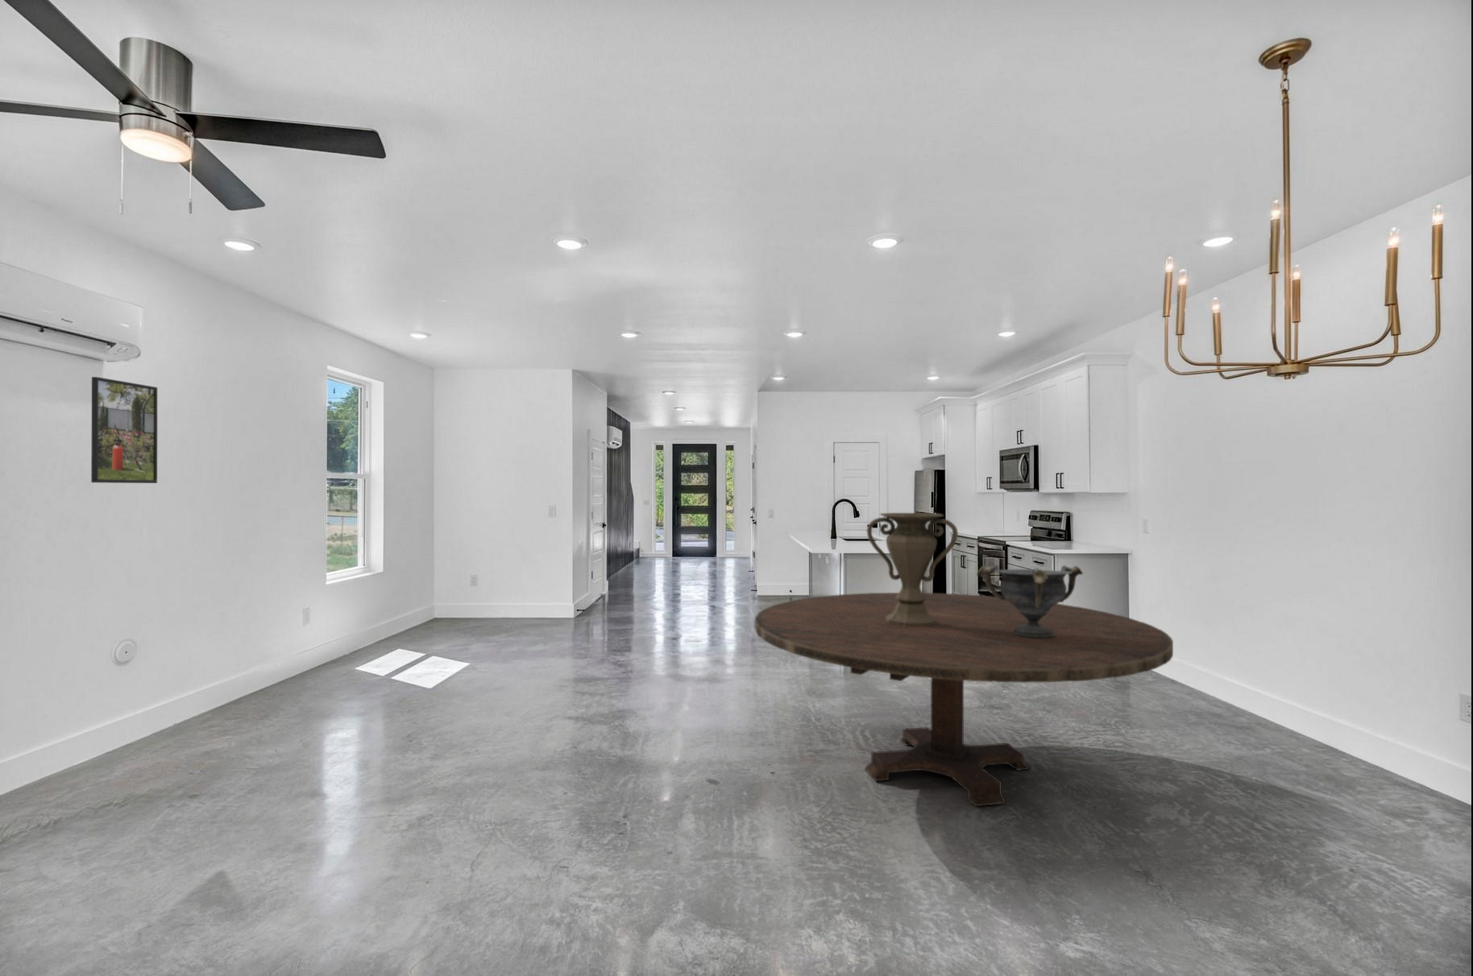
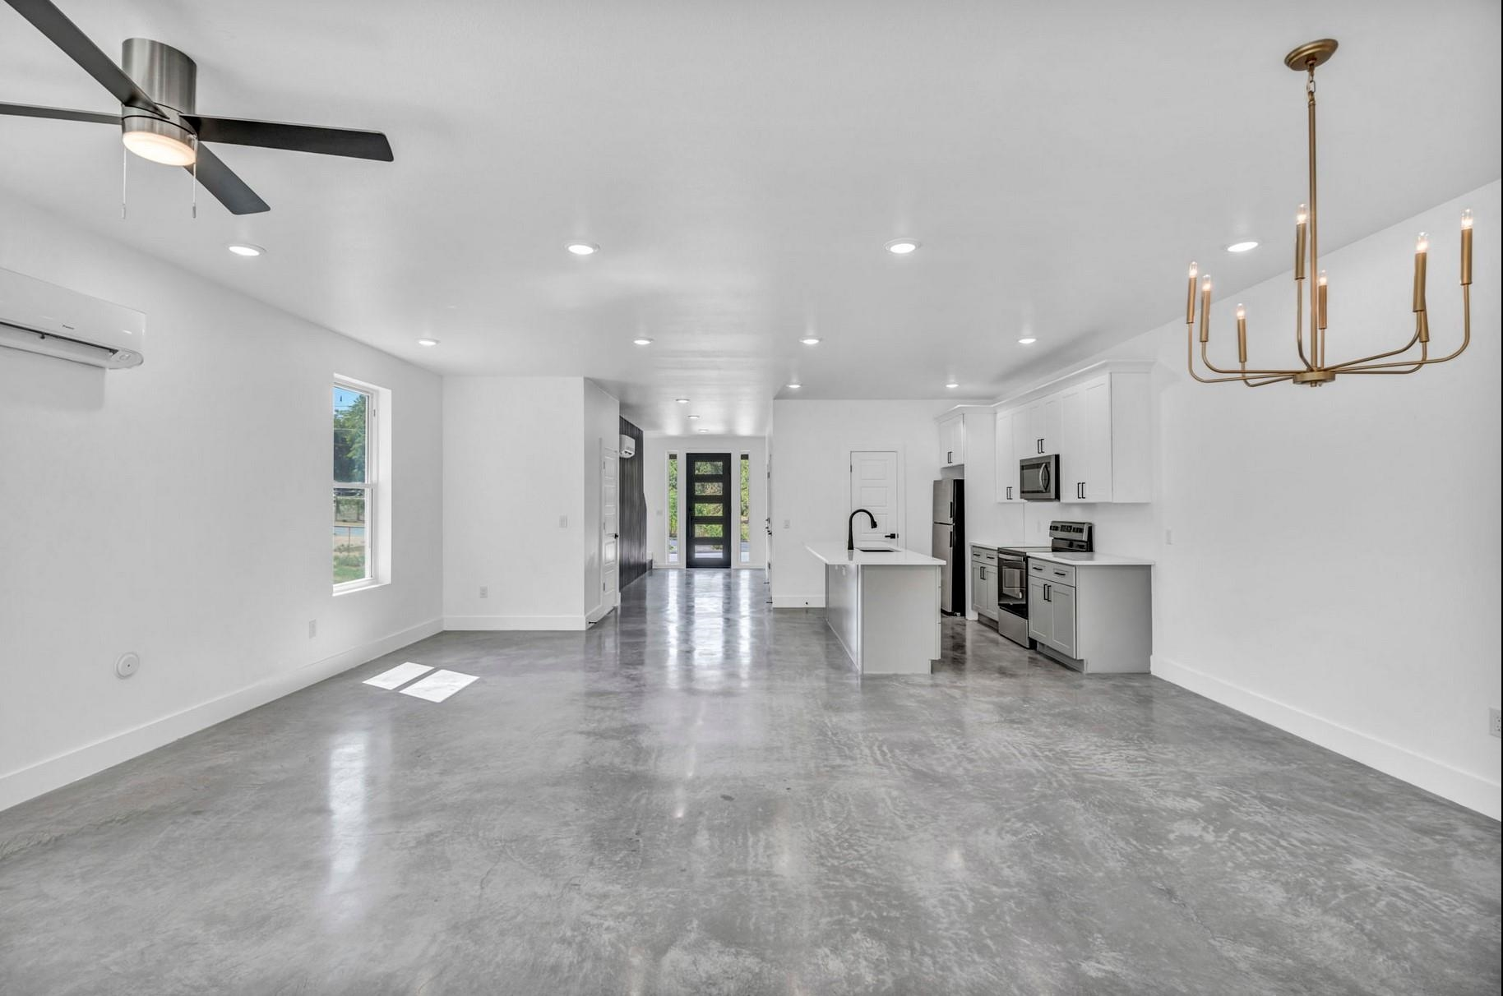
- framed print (125, 432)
- dining table (947, 695)
- vase (911, 566)
- decorative bowl (1026, 598)
